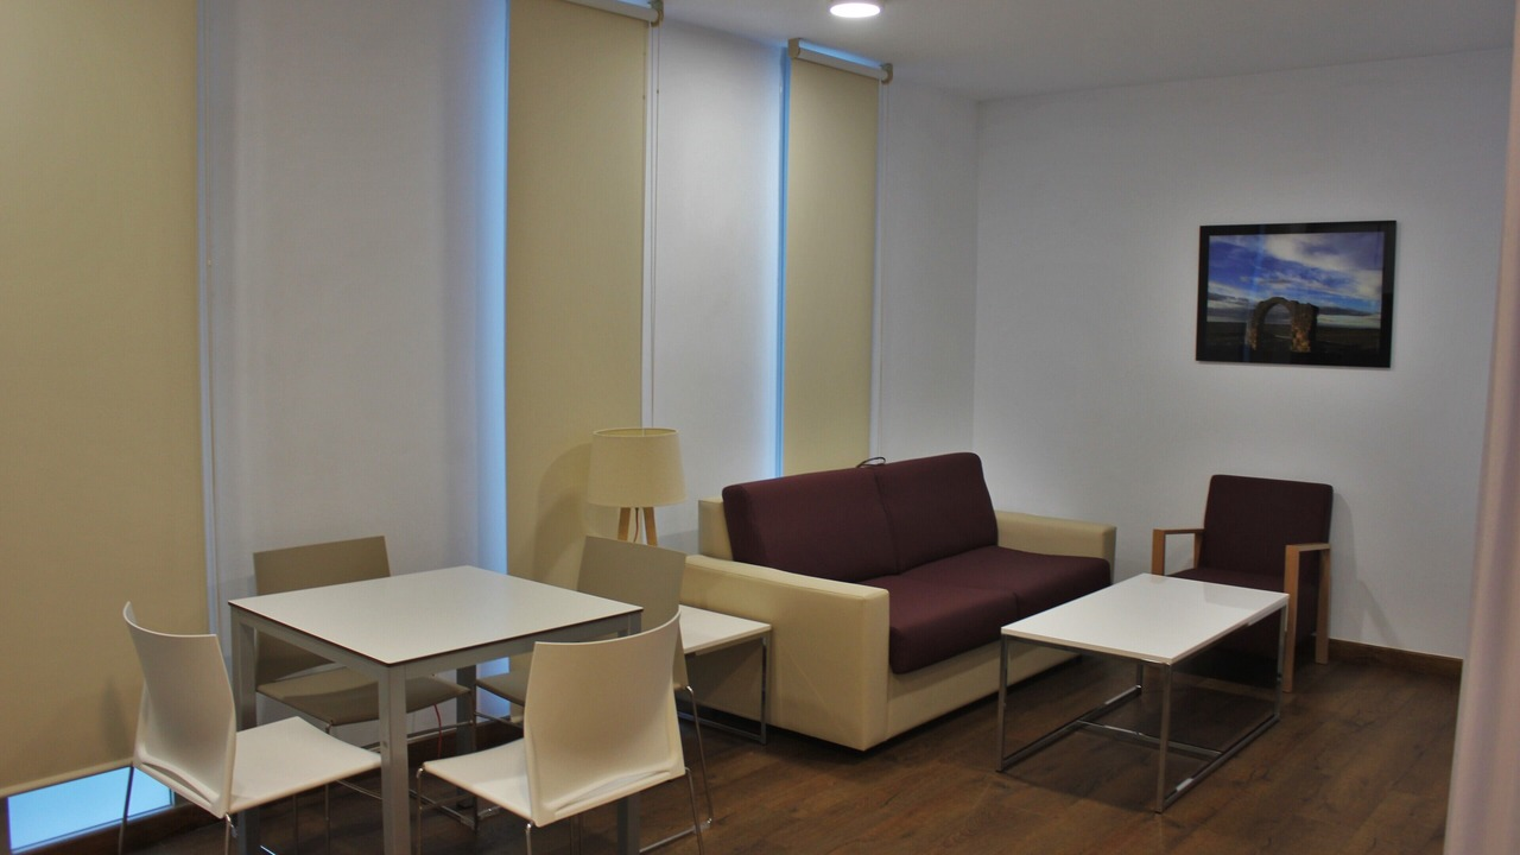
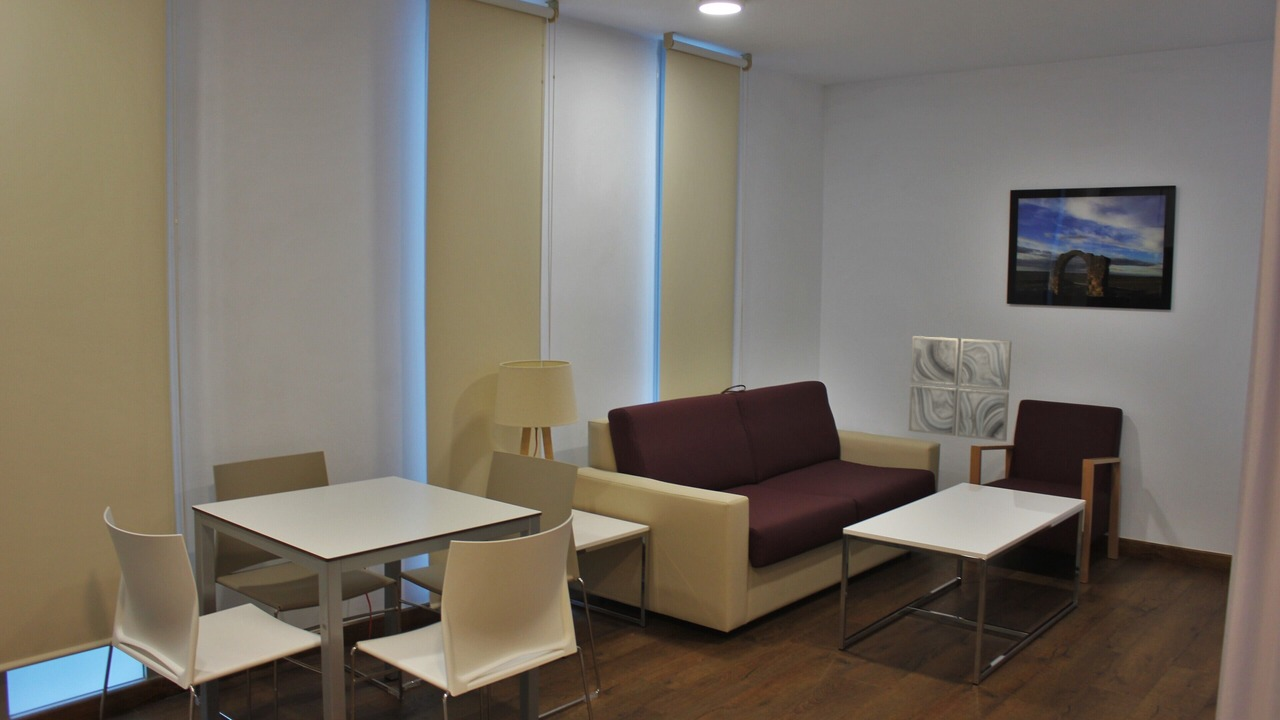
+ wall art (957, 388)
